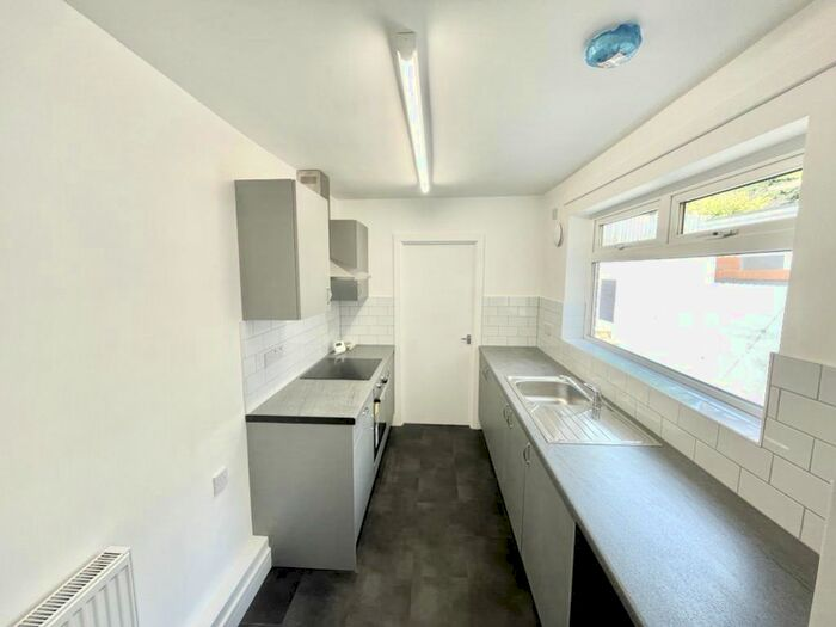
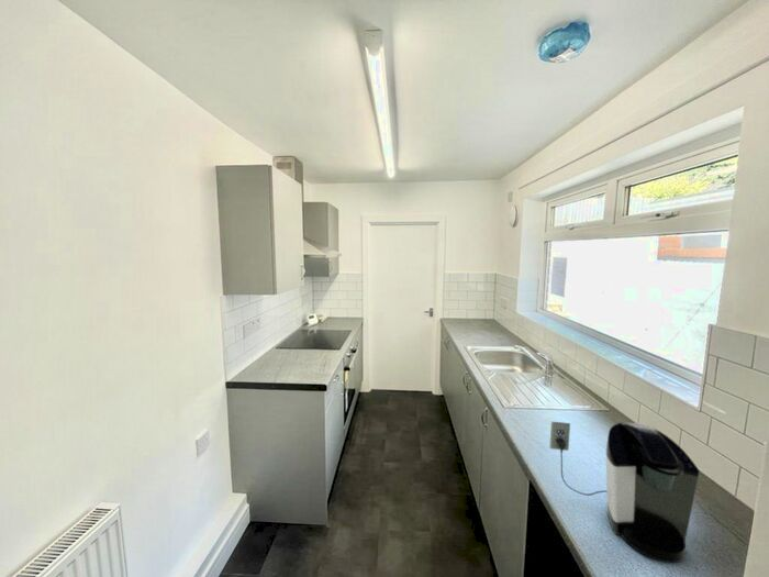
+ coffee maker (622, 477)
